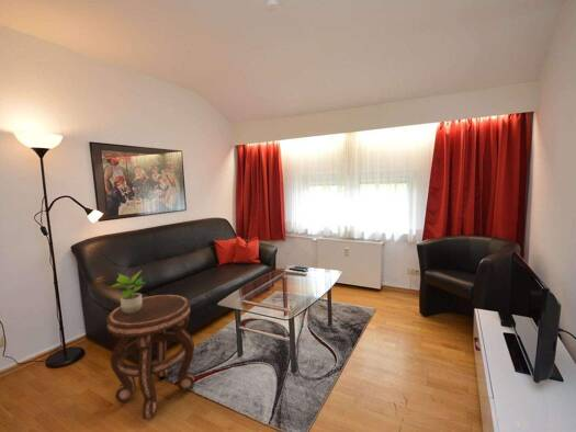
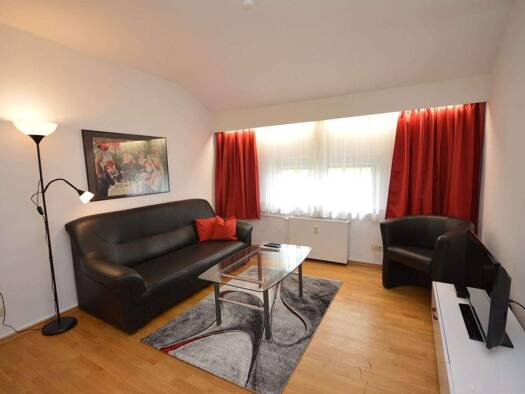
- potted plant (126, 292)
- side table (150, 351)
